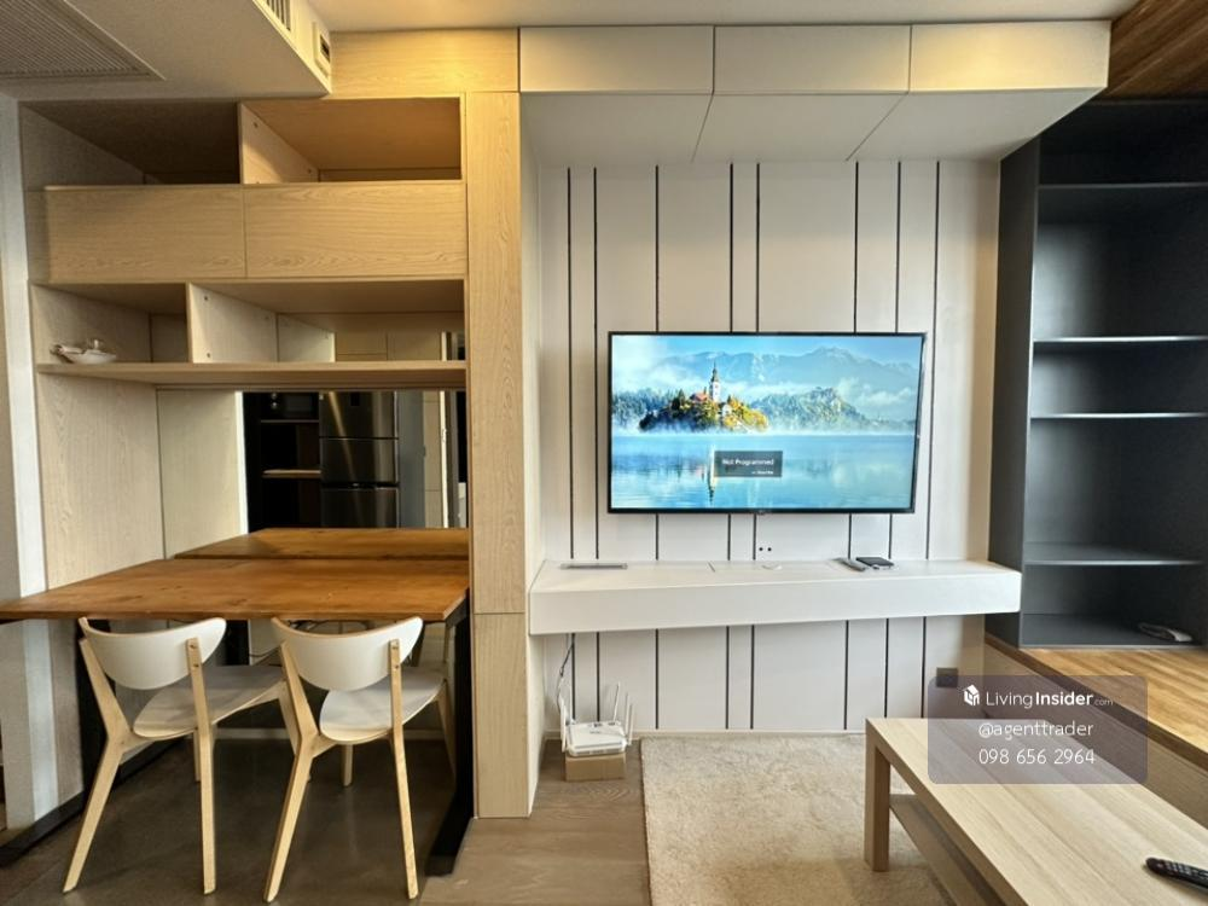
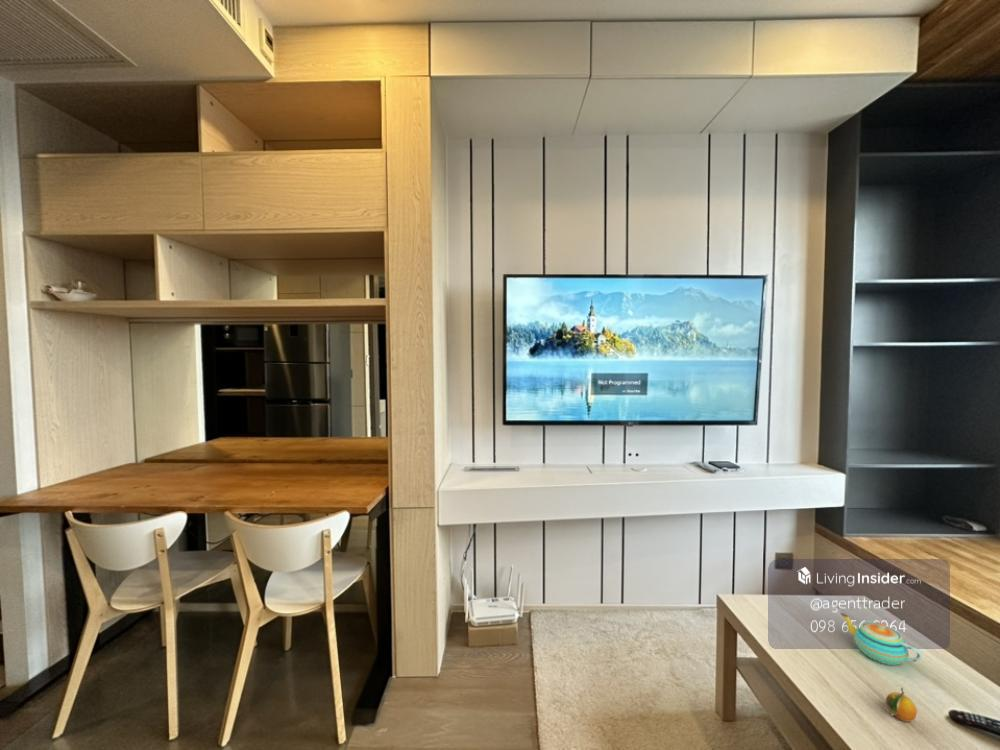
+ teapot (878, 638)
+ fruit (898, 704)
